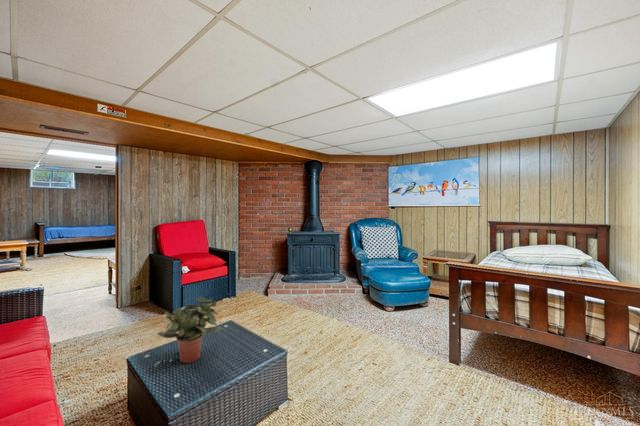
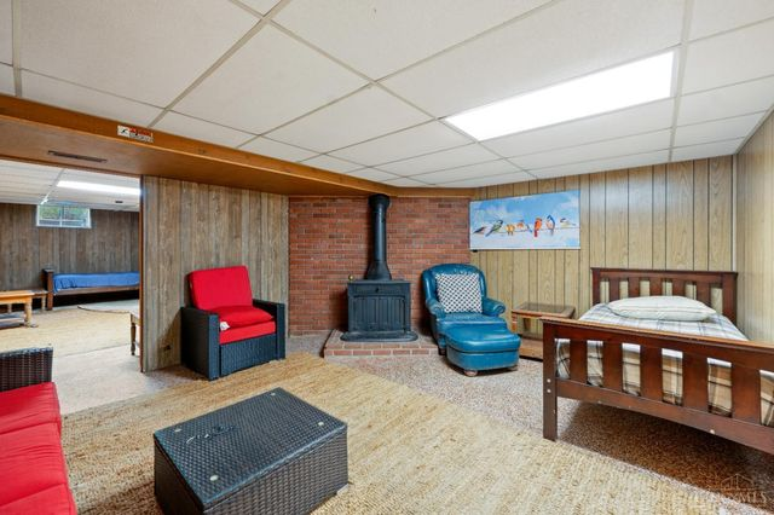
- potted plant (189, 329)
